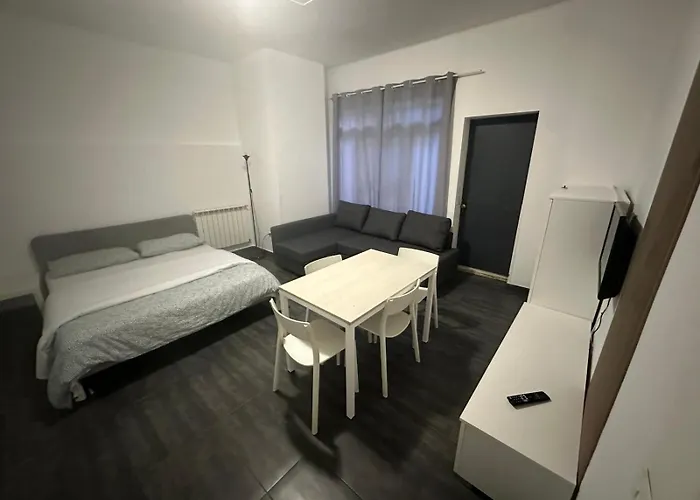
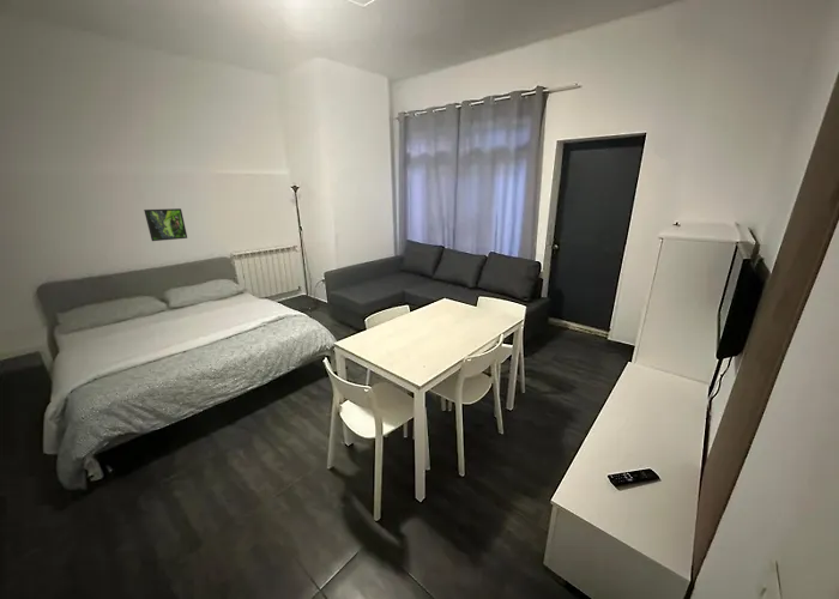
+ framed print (167, 224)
